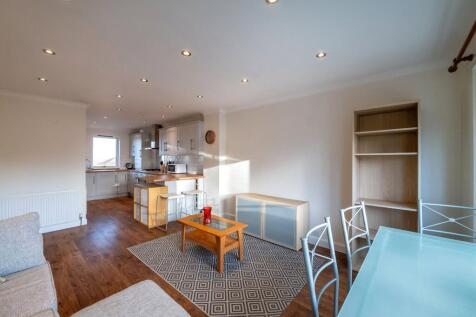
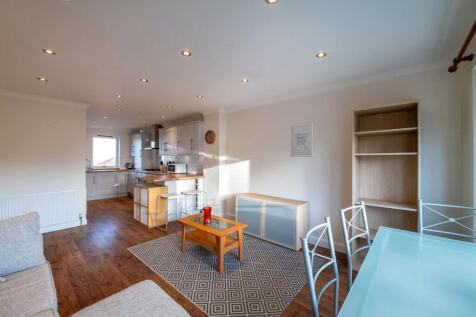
+ wall art (300, 140)
